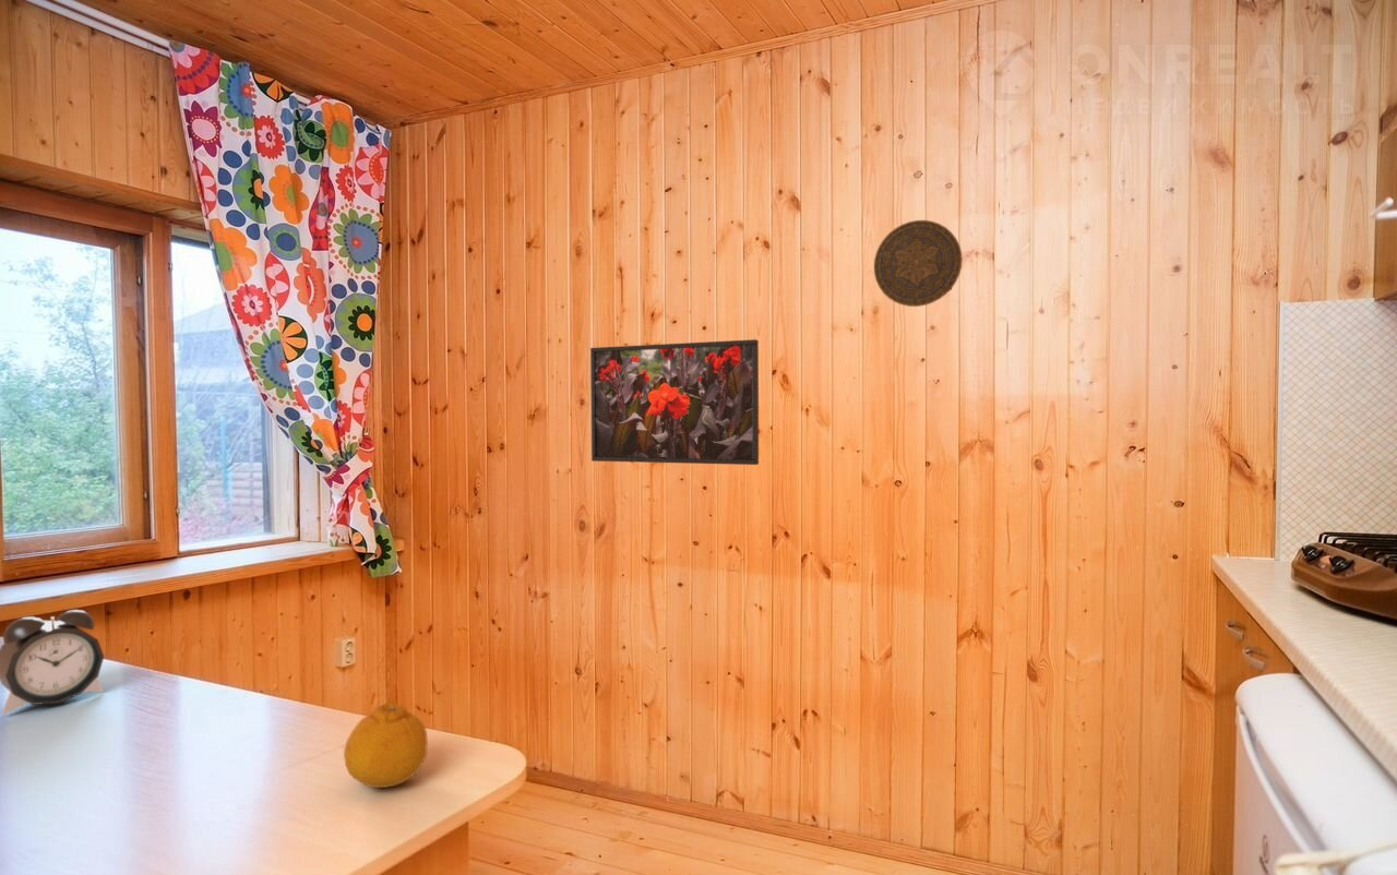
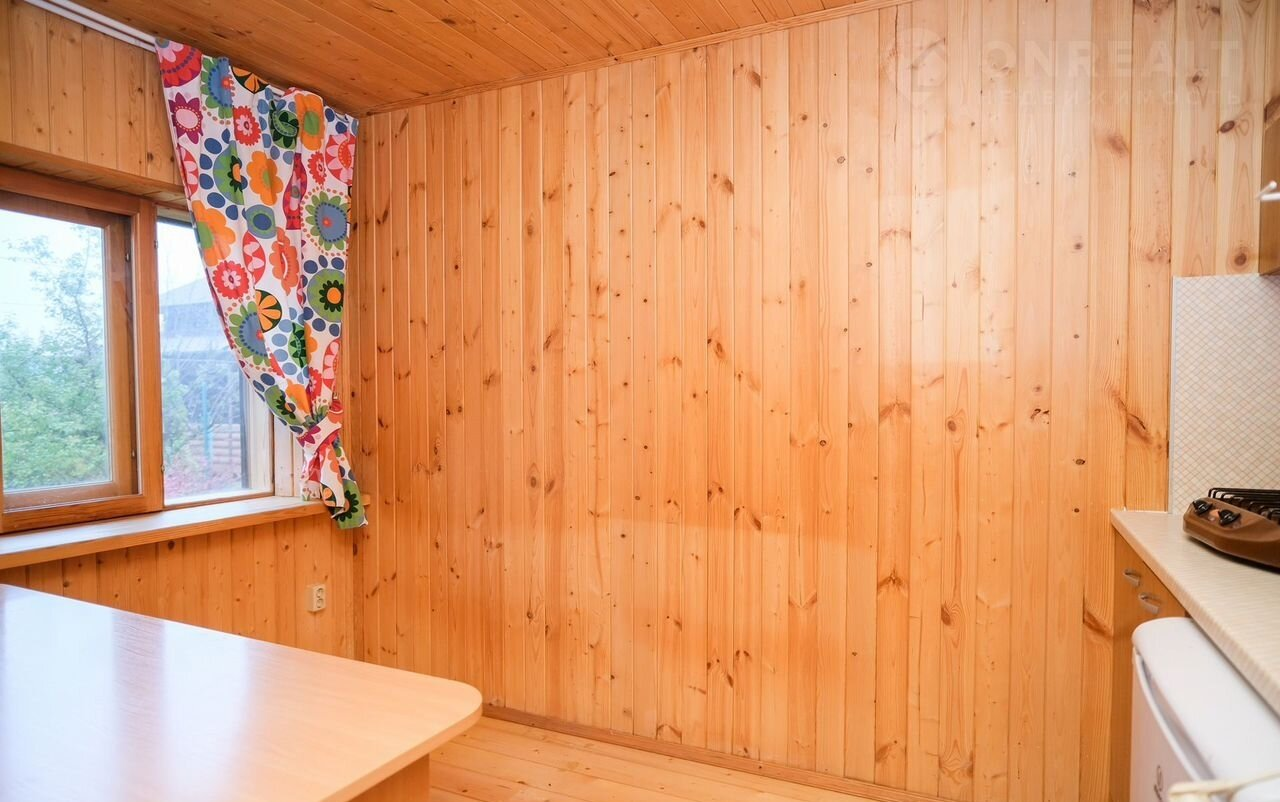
- alarm clock (49, 657)
- fruit (386, 743)
- decorative plate (916, 262)
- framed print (670, 403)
